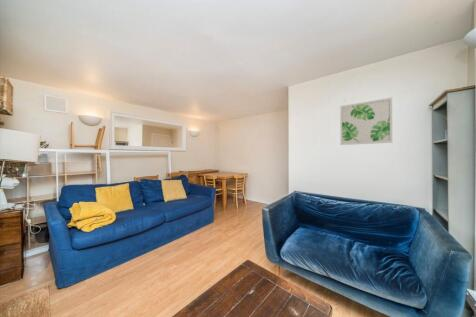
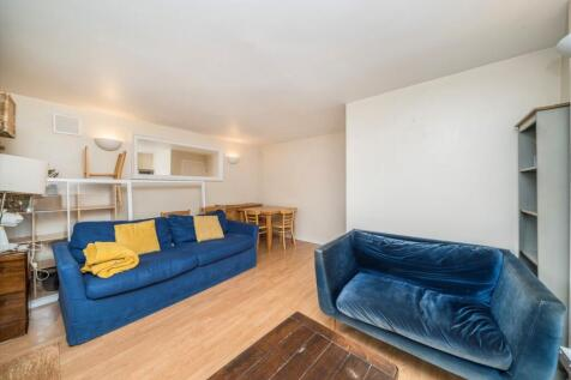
- wall art (364, 123)
